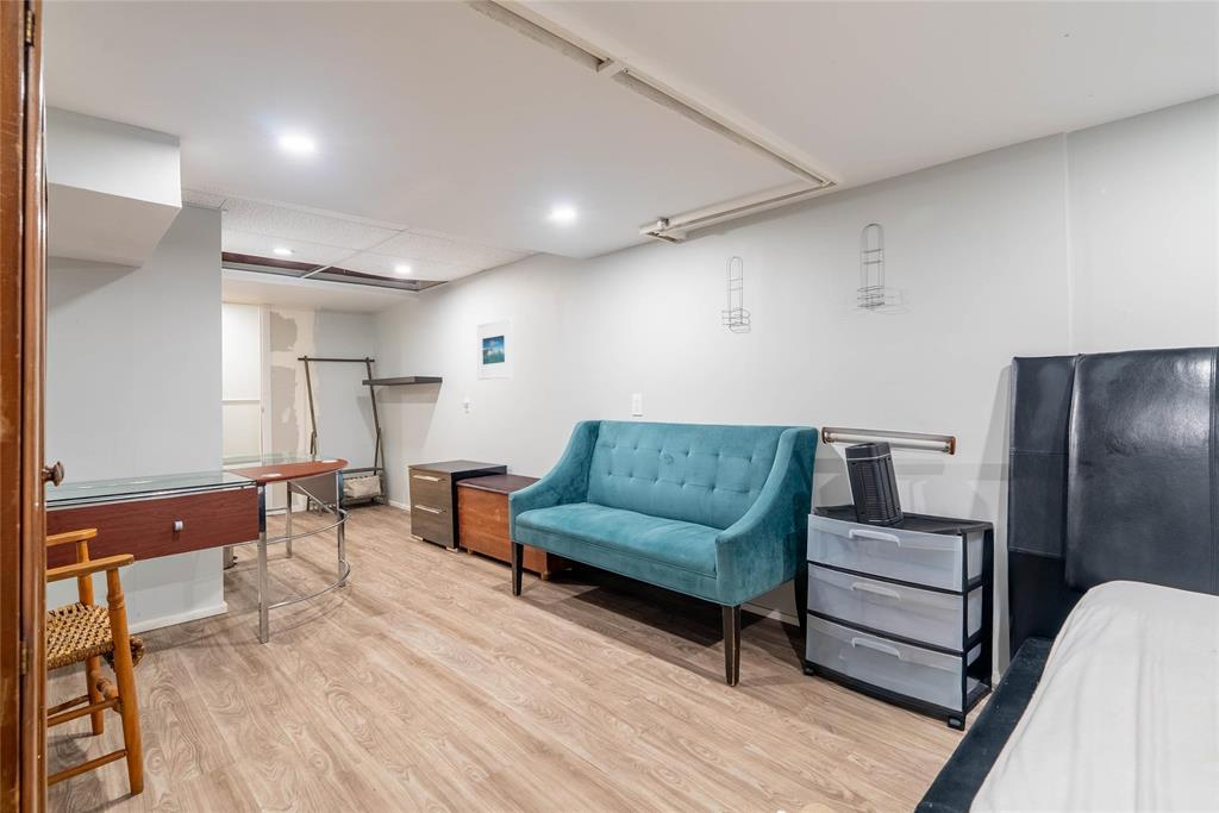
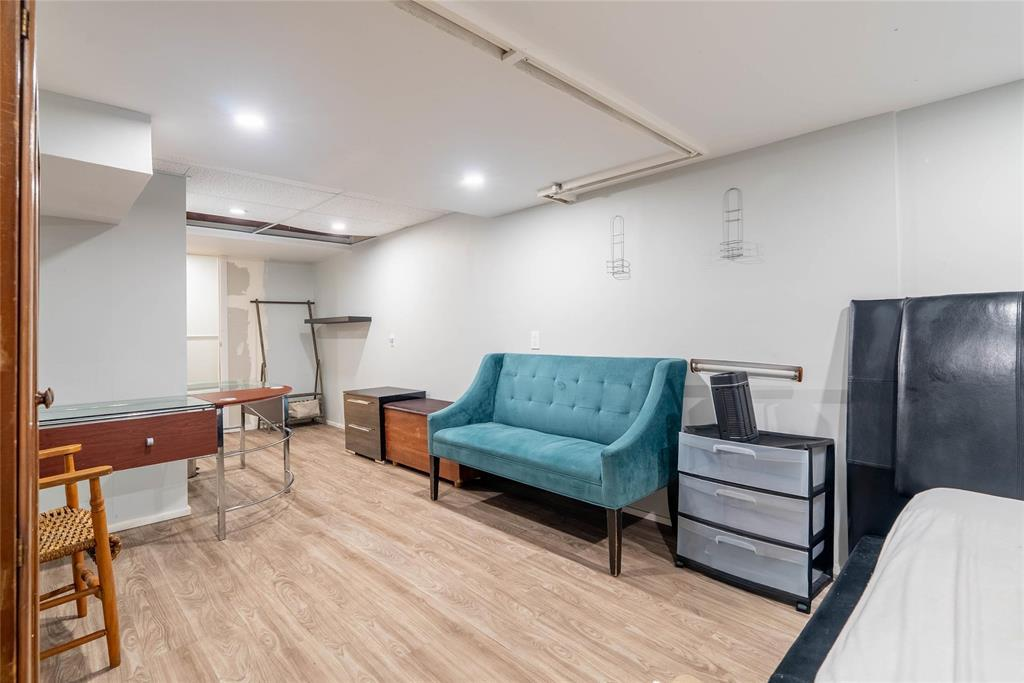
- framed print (493, 350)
